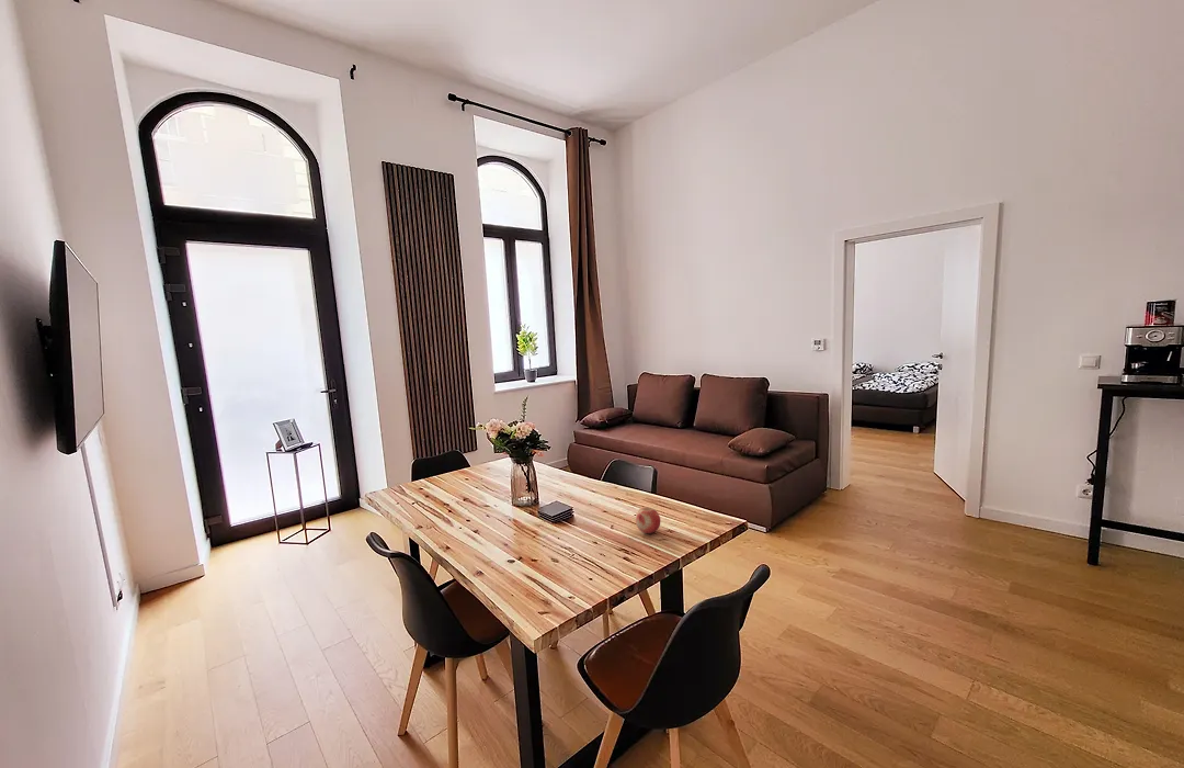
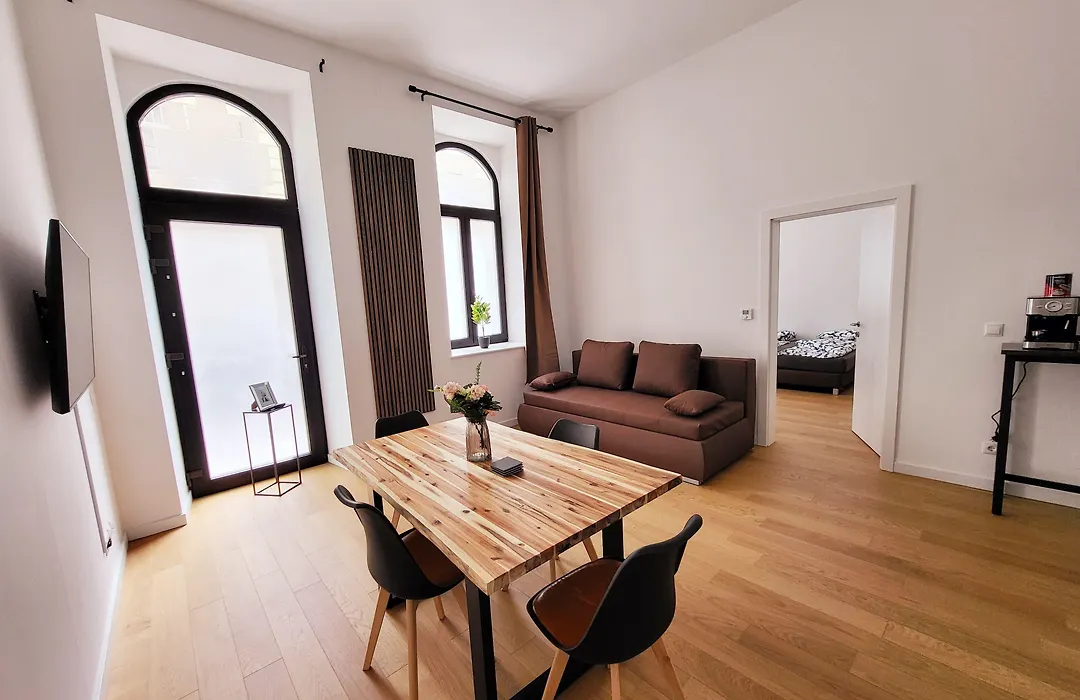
- fruit (648, 519)
